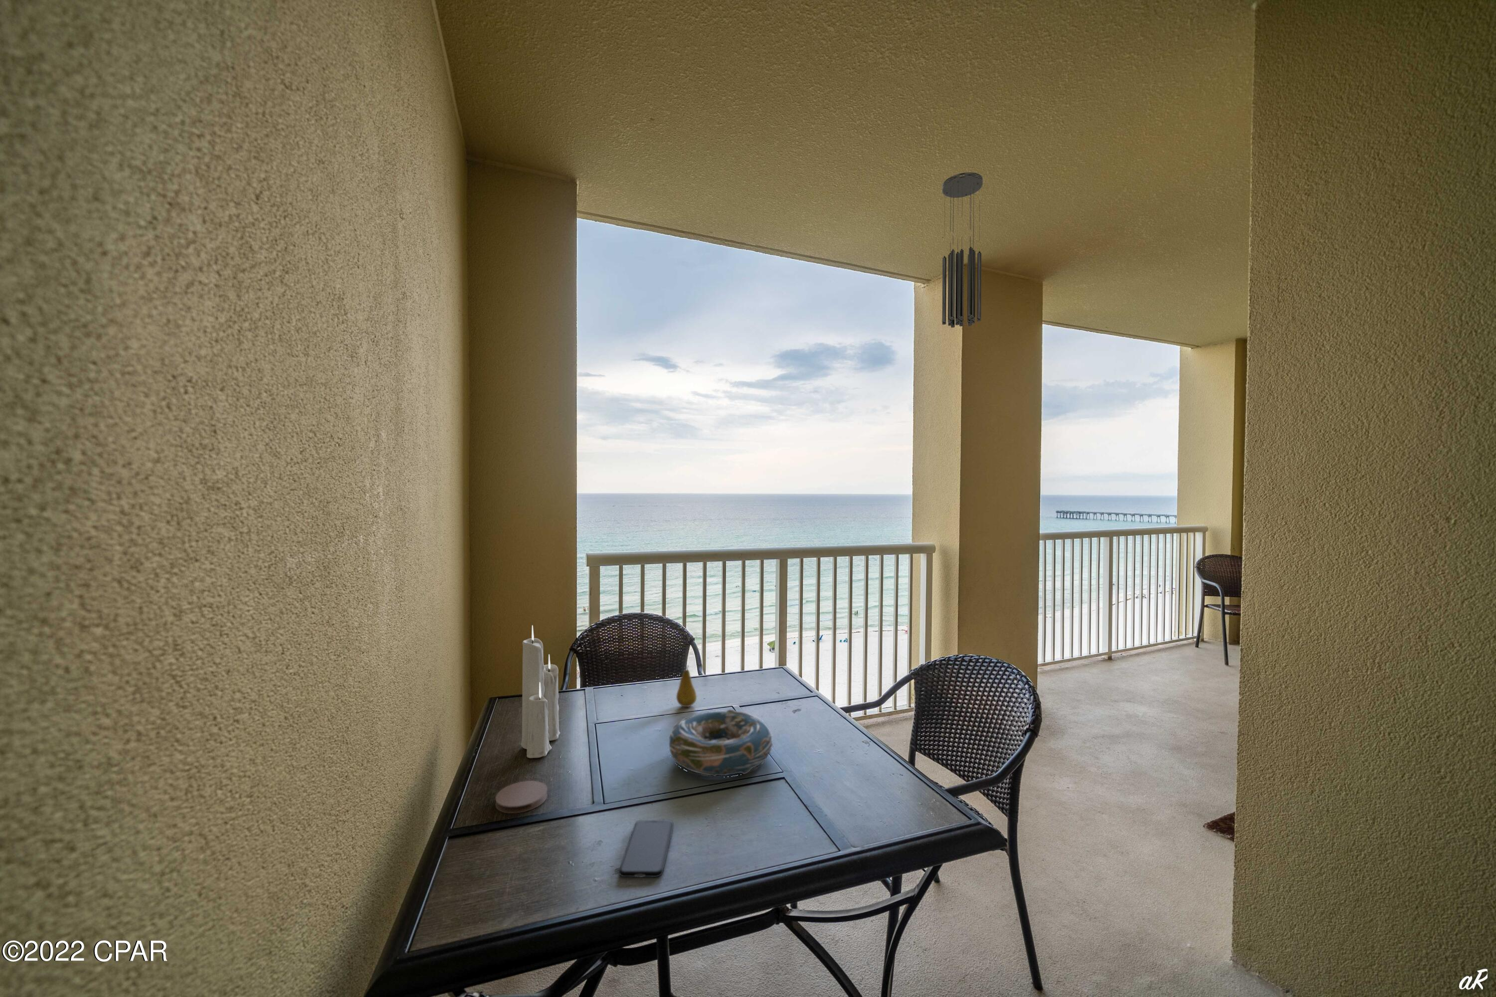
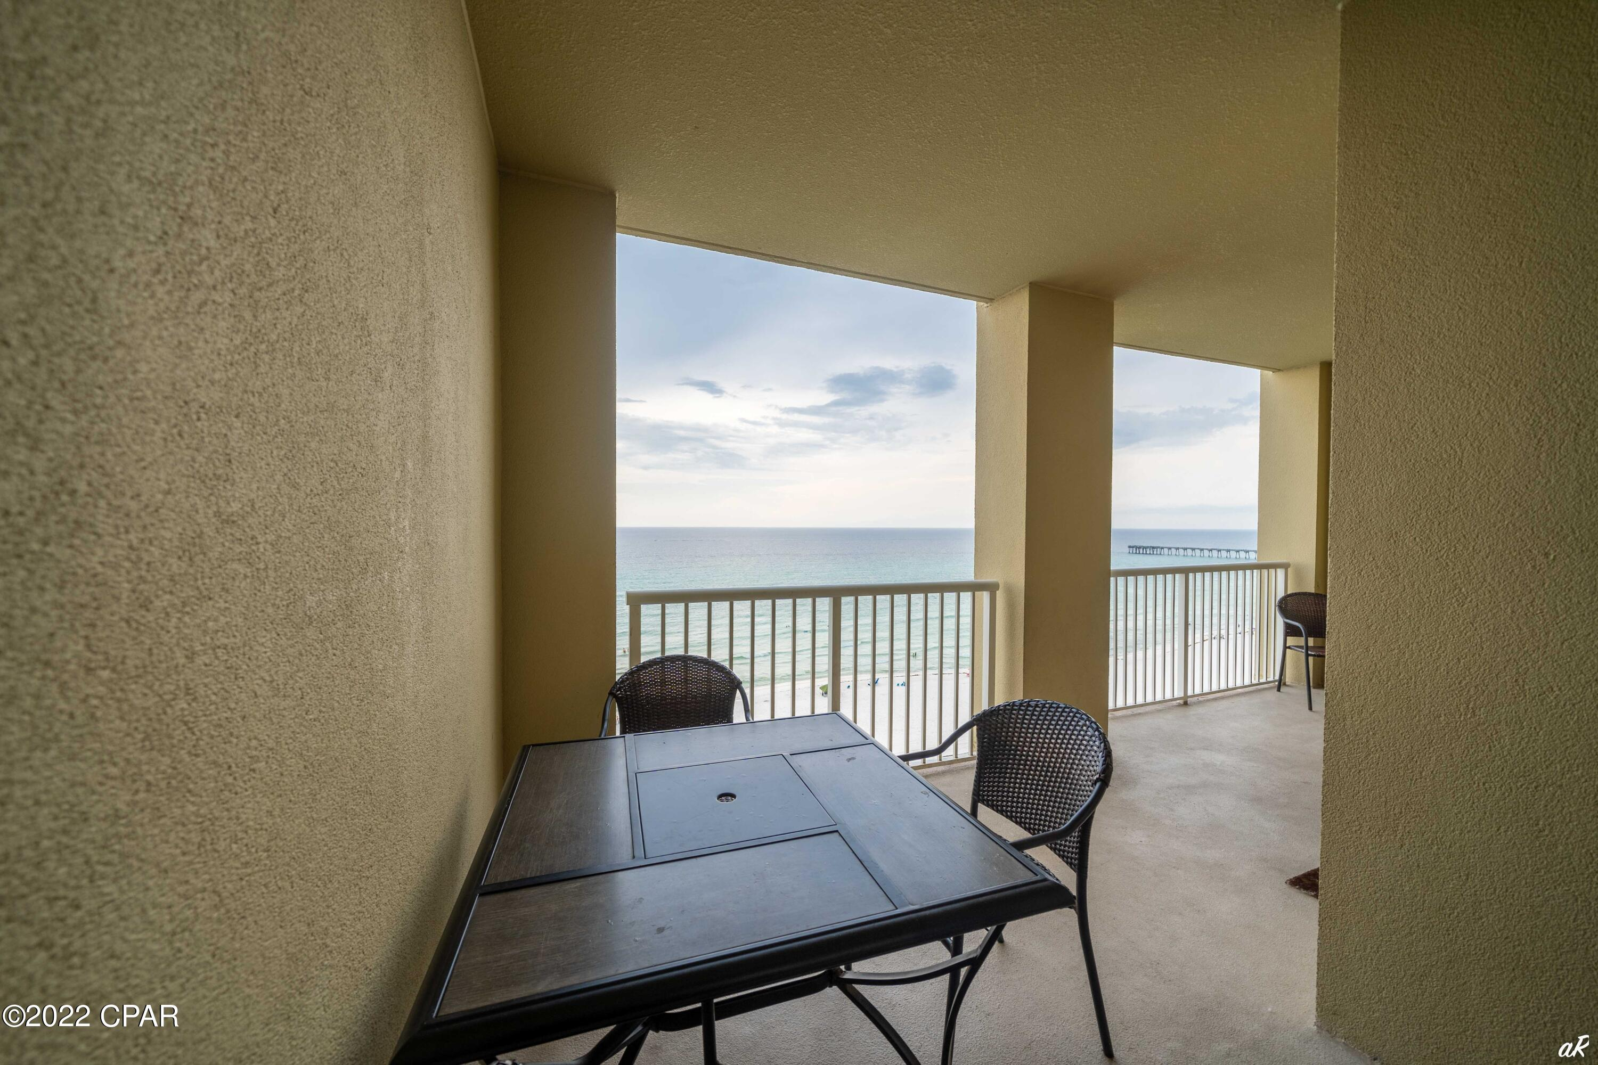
- decorative bowl (720, 741)
- coaster (522, 796)
- wind chime (962, 253)
- fruit (686, 685)
- smartphone (648, 847)
- candle (538, 682)
